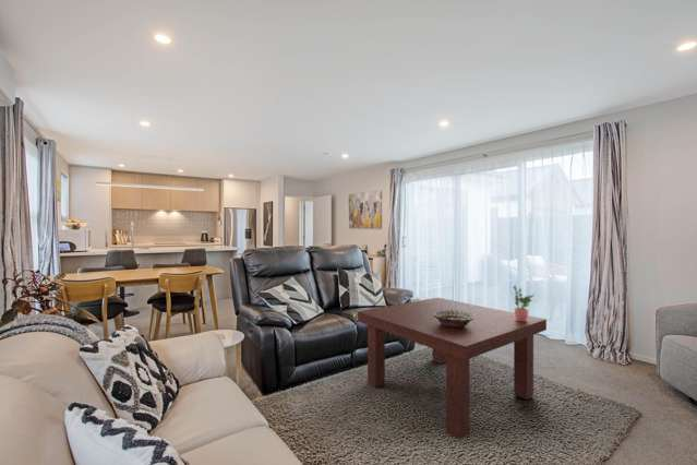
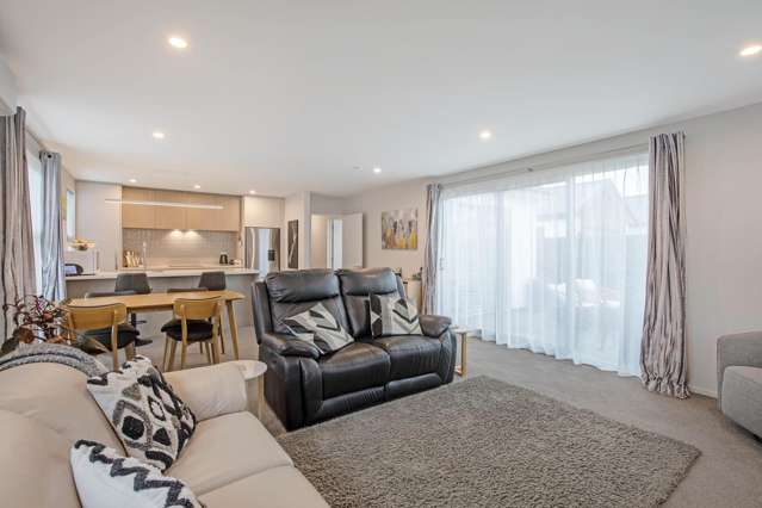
- decorative bowl (453, 319)
- potted plant (527, 302)
- coffee table (447, 351)
